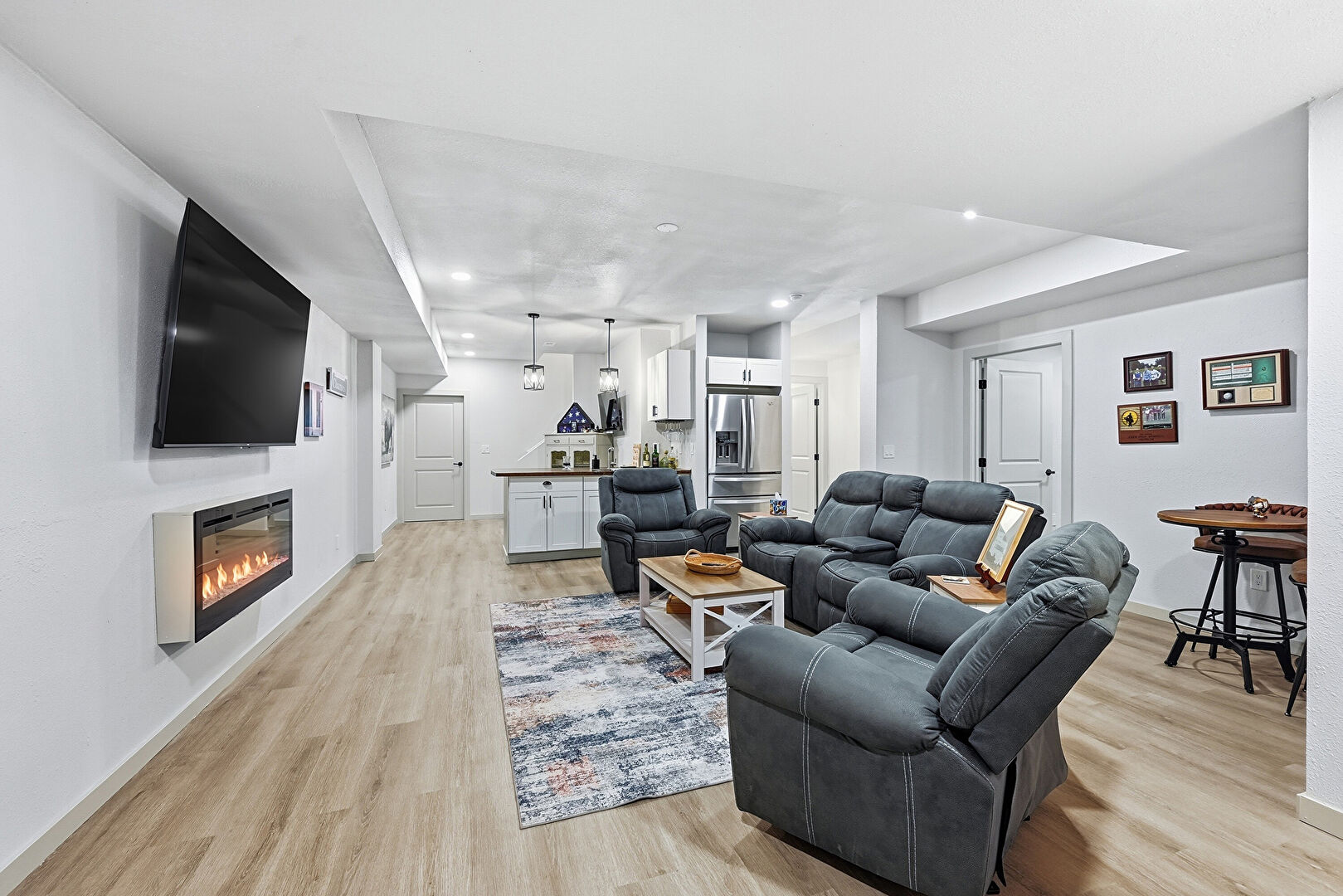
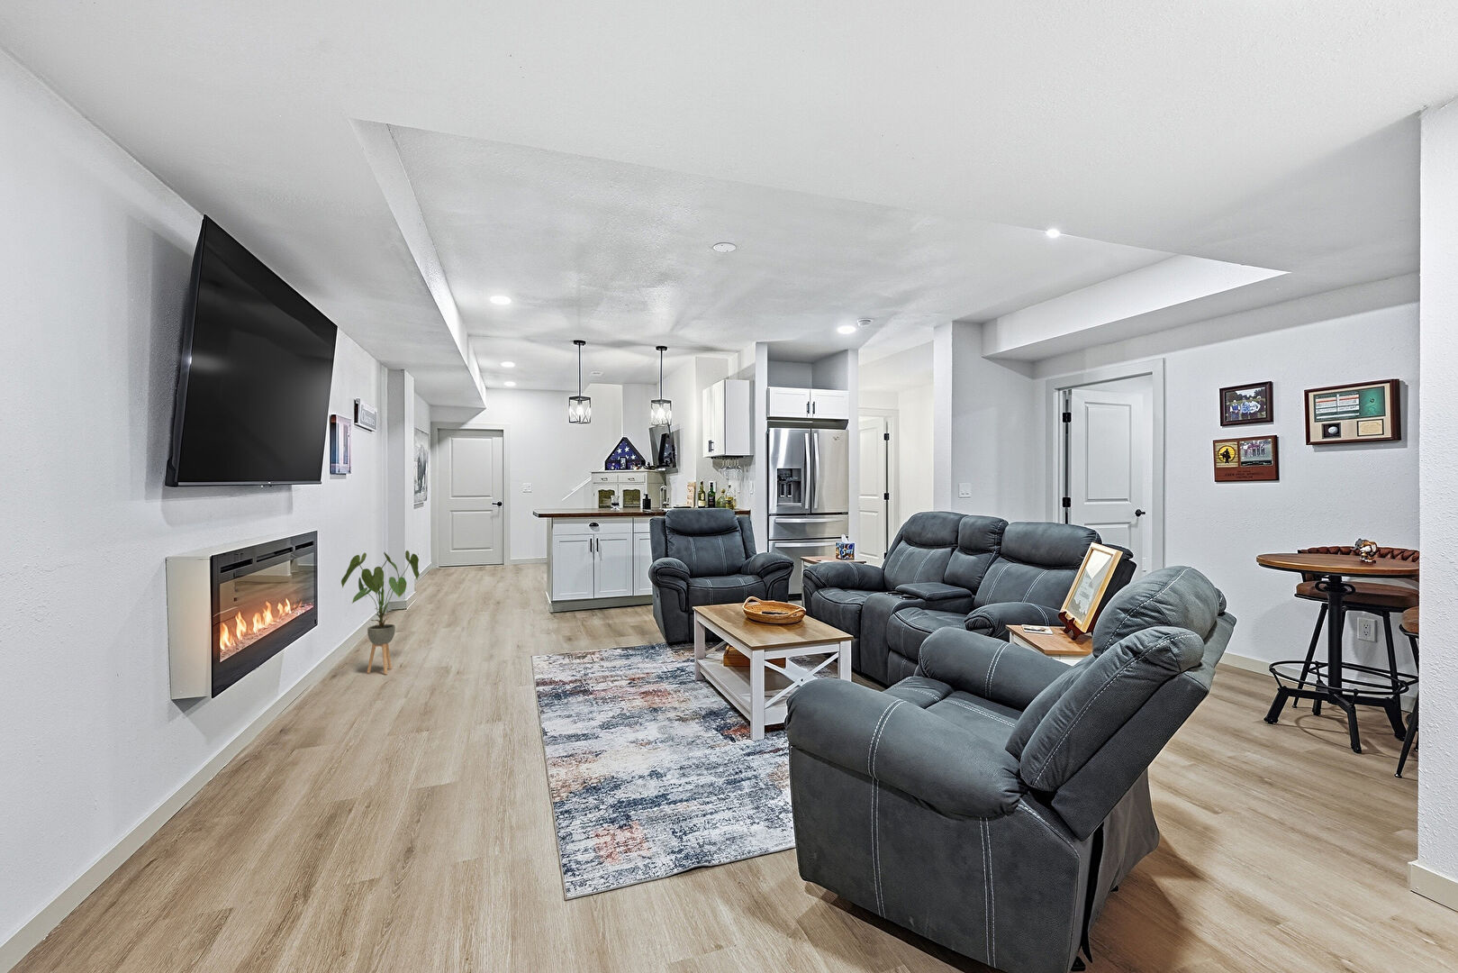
+ house plant (378, 610)
